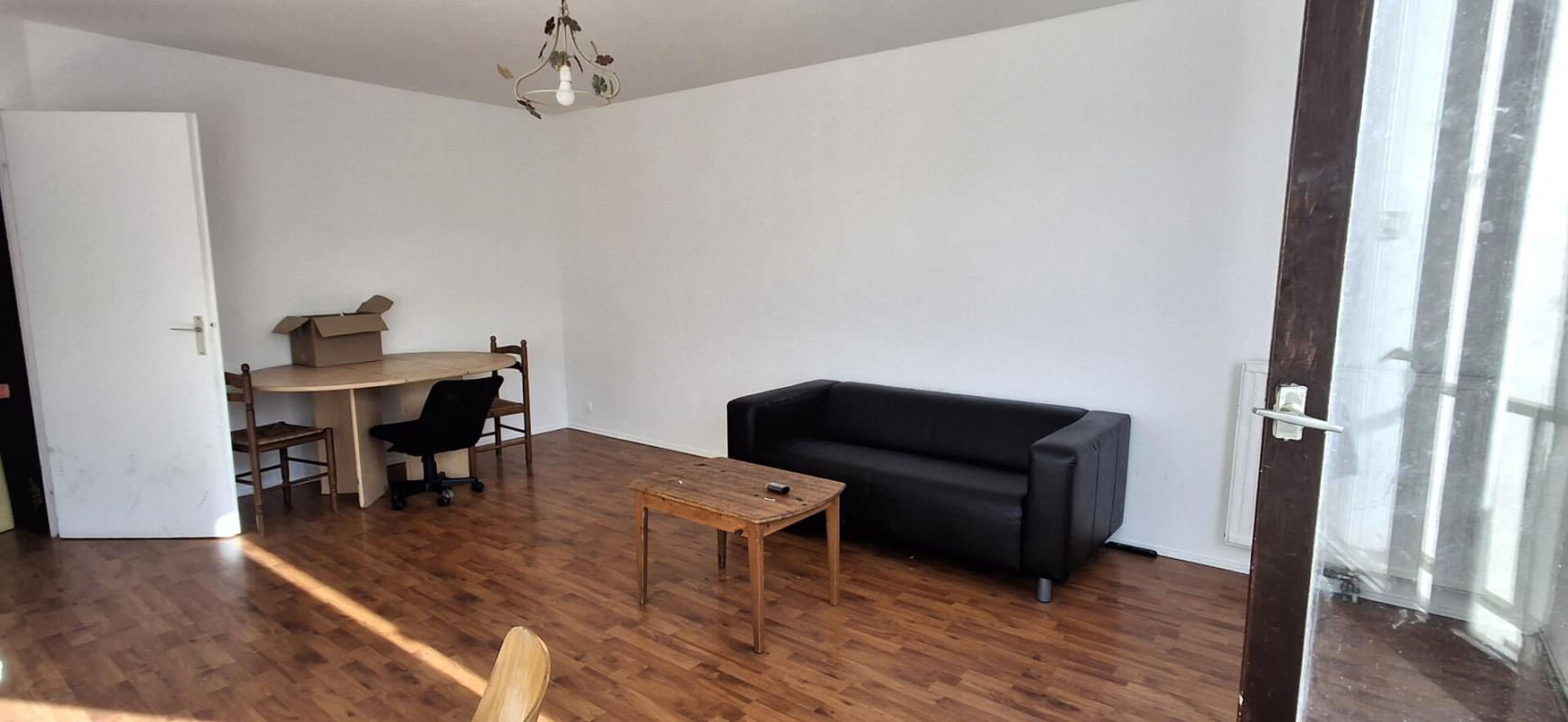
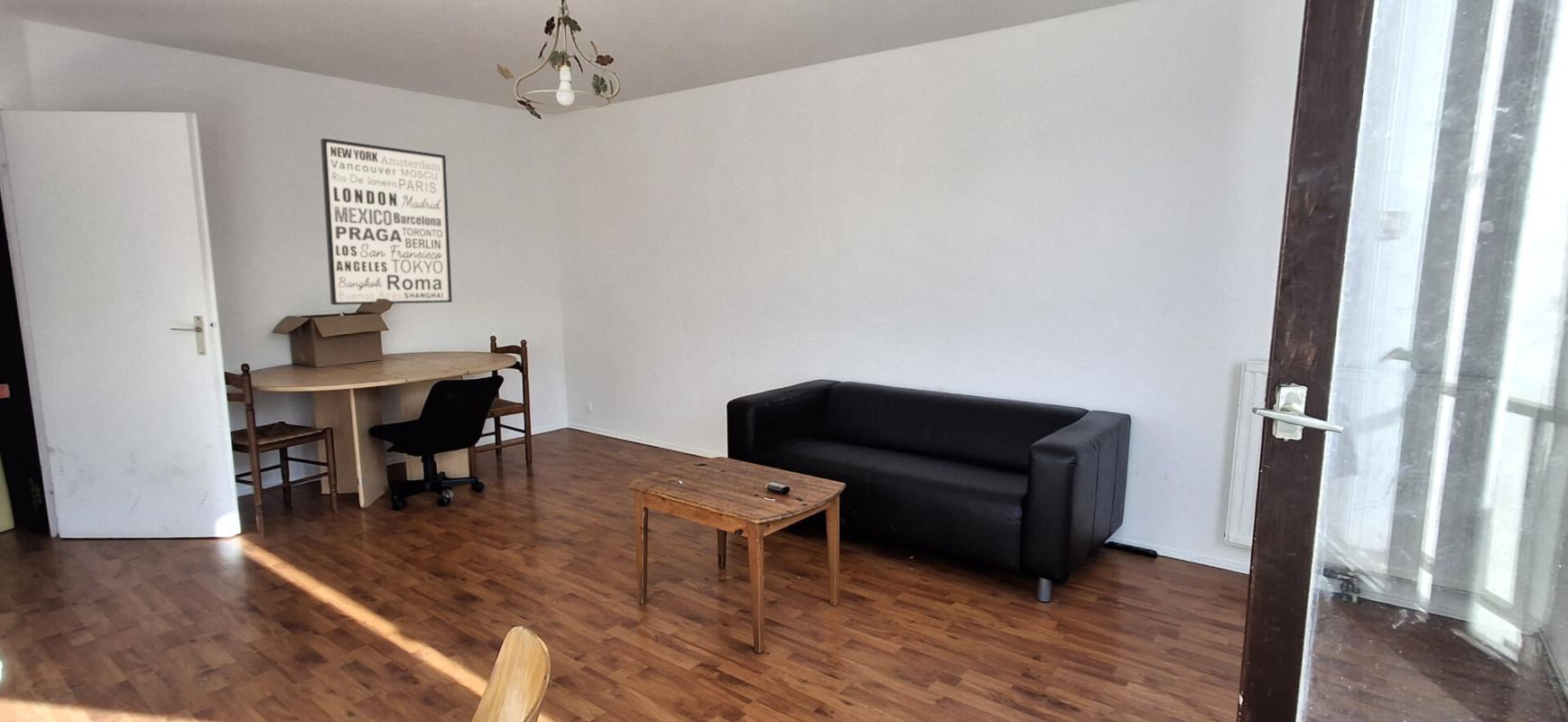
+ wall art (390, 226)
